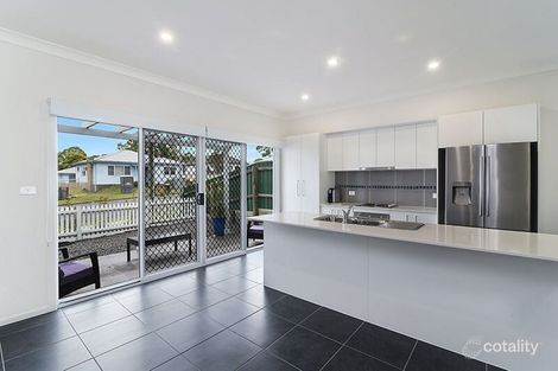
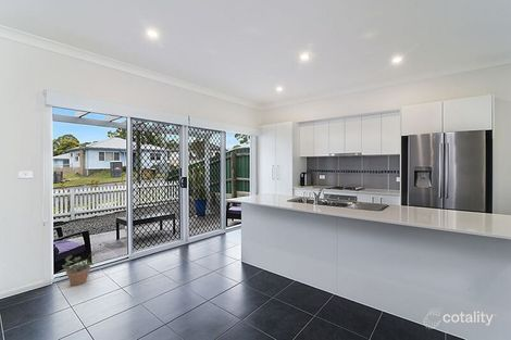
+ potted plant (80, 268)
